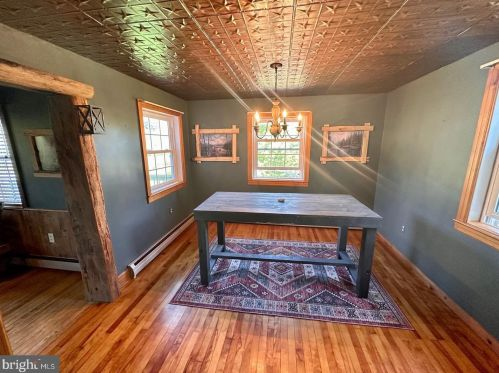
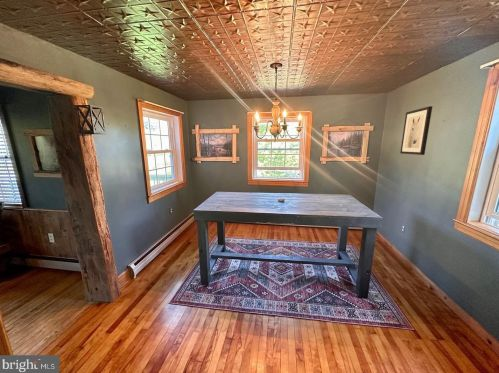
+ wall art (414, 132)
